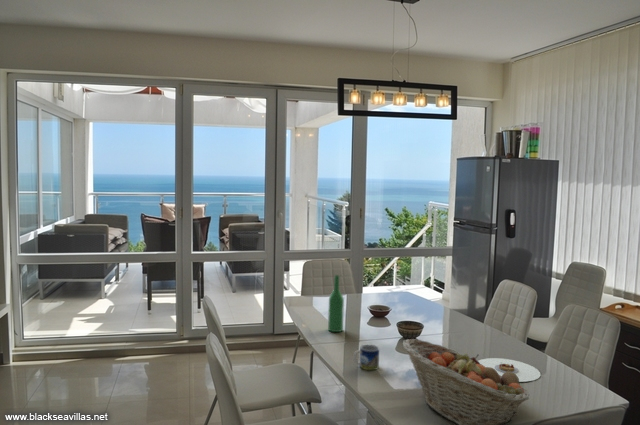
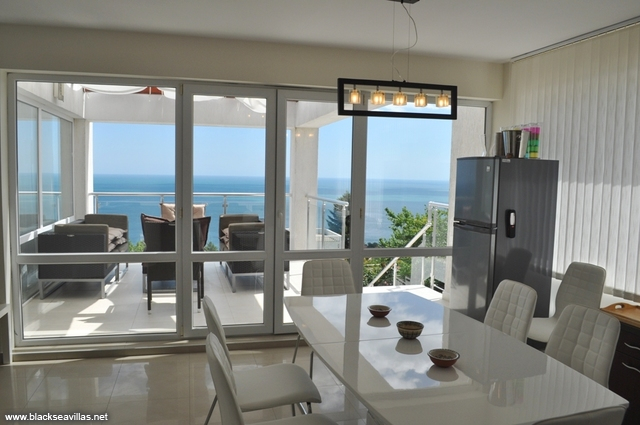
- plate (506, 366)
- fruit basket (461, 377)
- mug (365, 357)
- wine bottle (336, 302)
